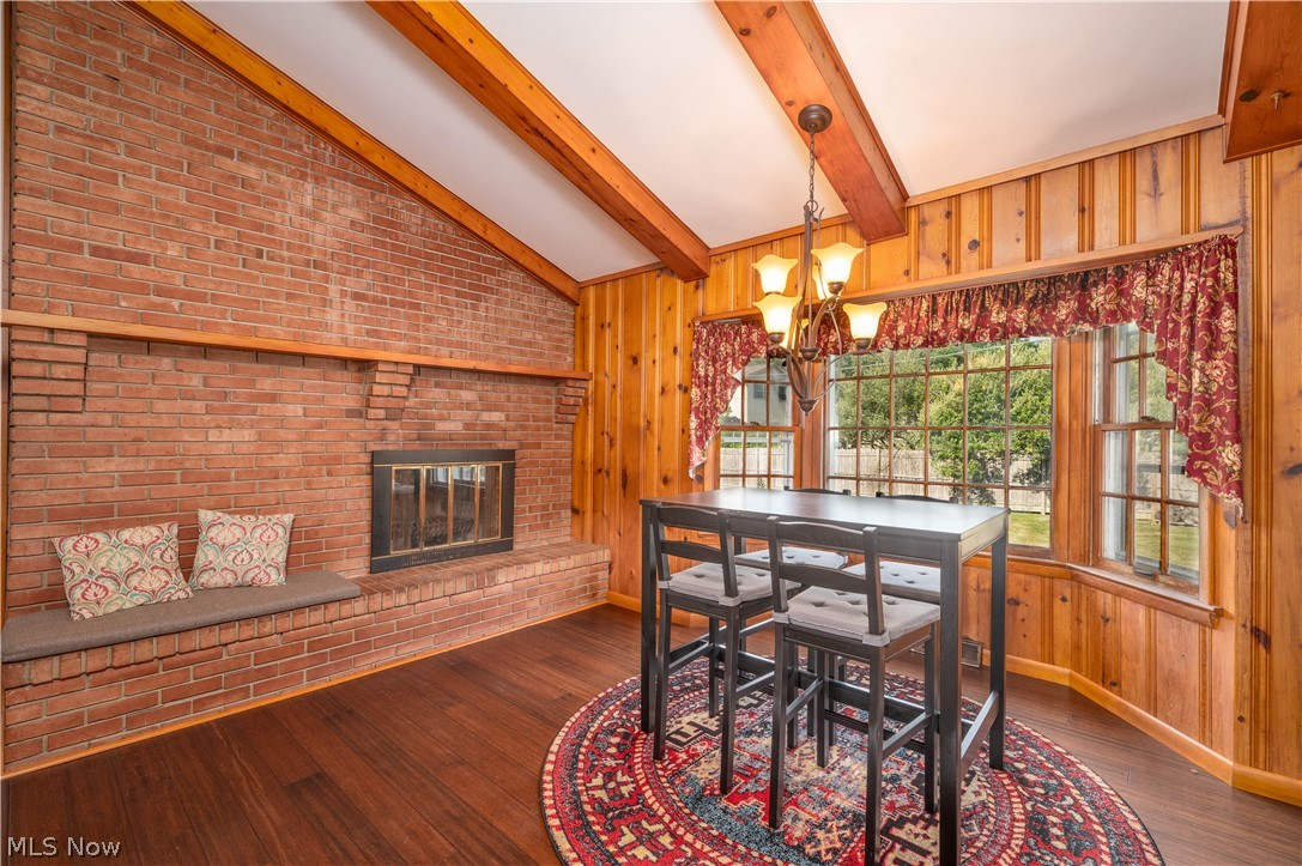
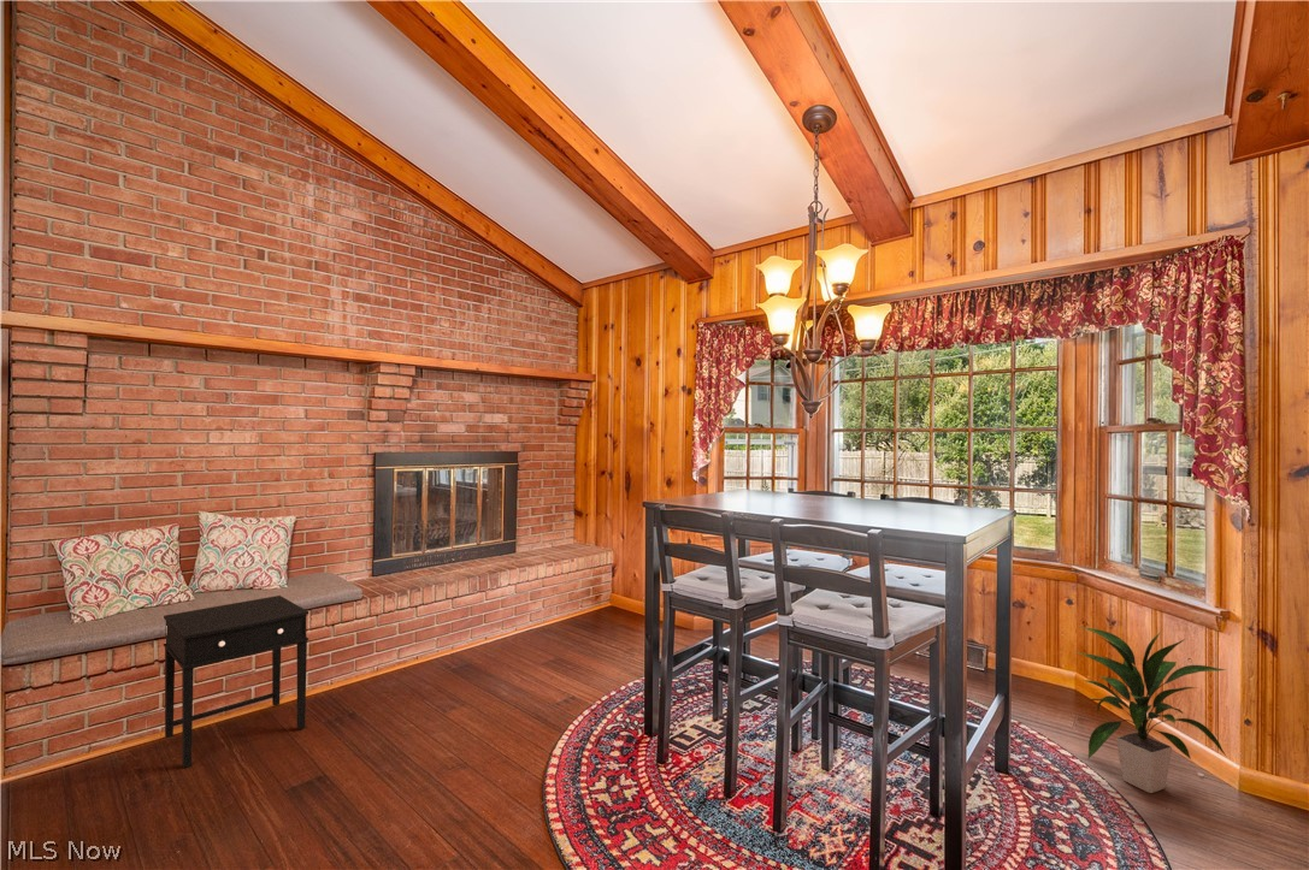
+ indoor plant (1137, 704)
+ side table (232, 658)
